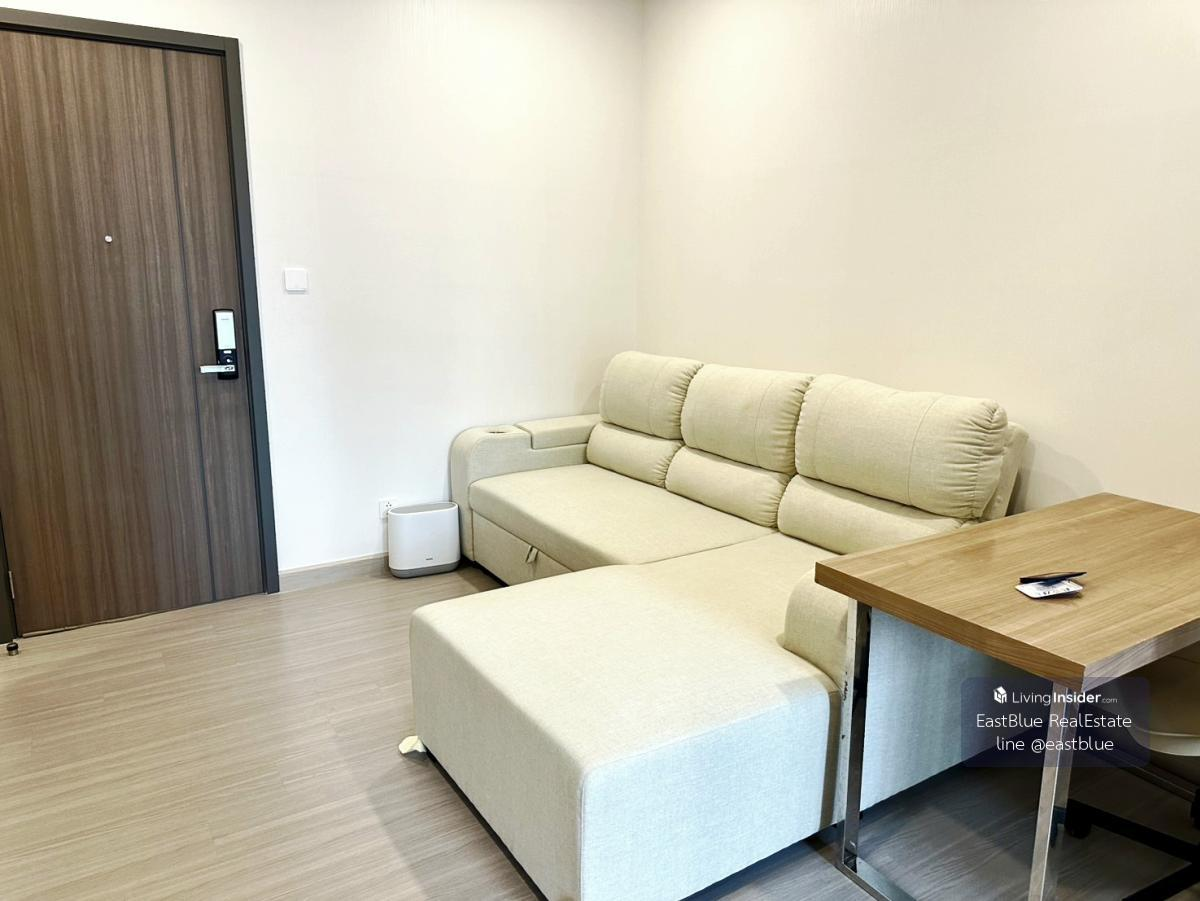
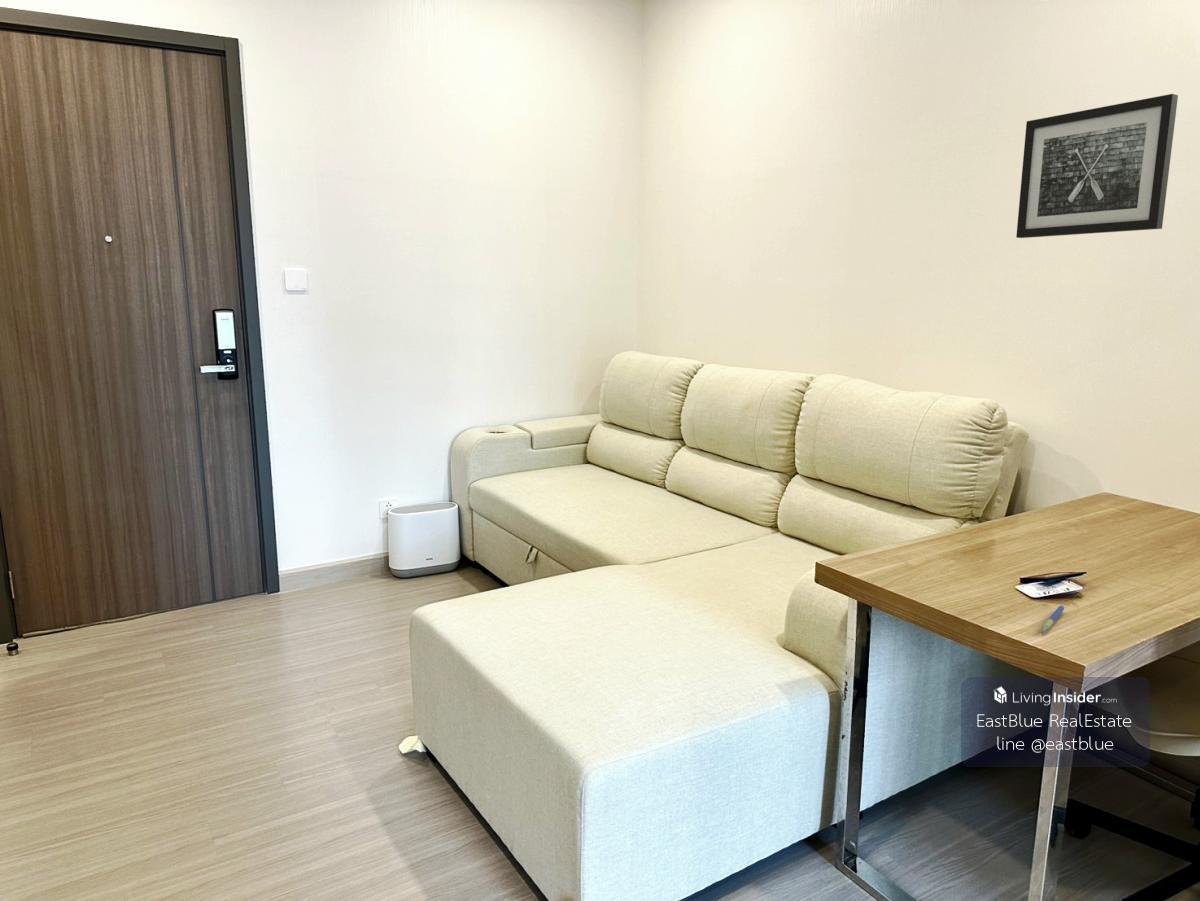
+ wall art (1090, 172)
+ pen (1052, 618)
